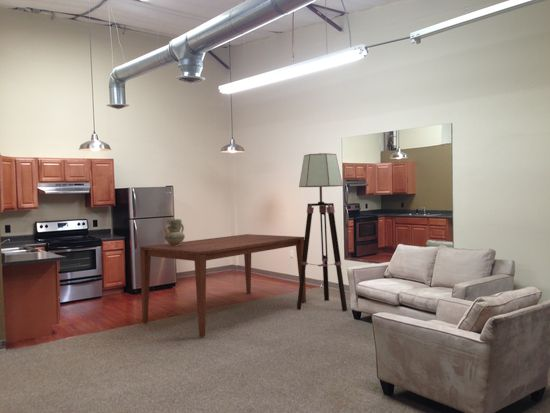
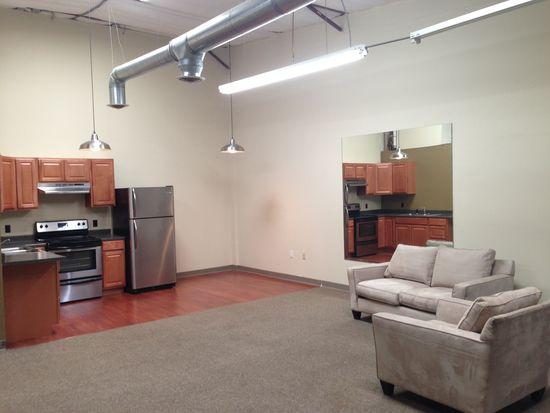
- dining table (245, 275)
- floor lamp (325, 230)
- ceramic jug (174, 232)
